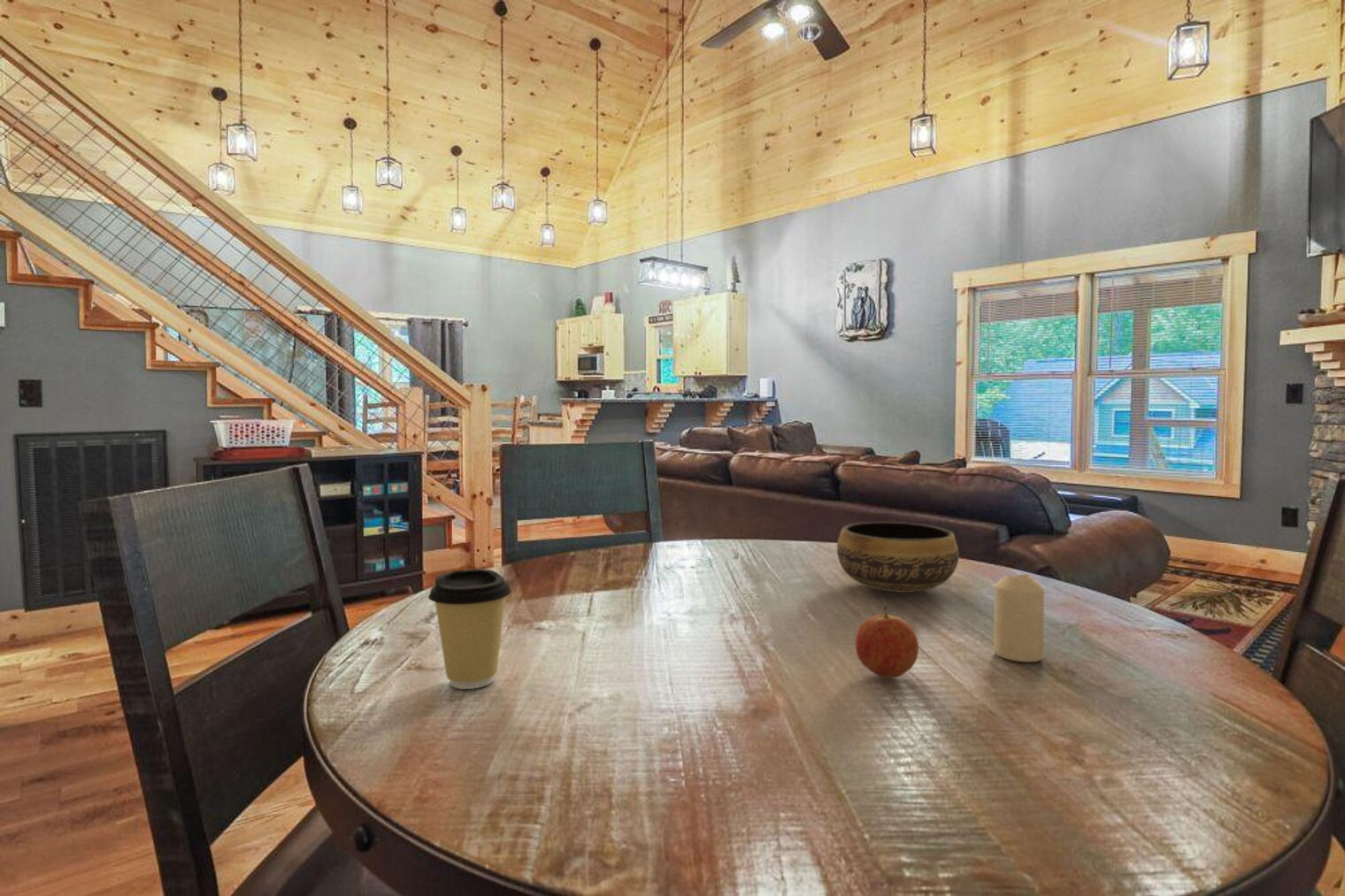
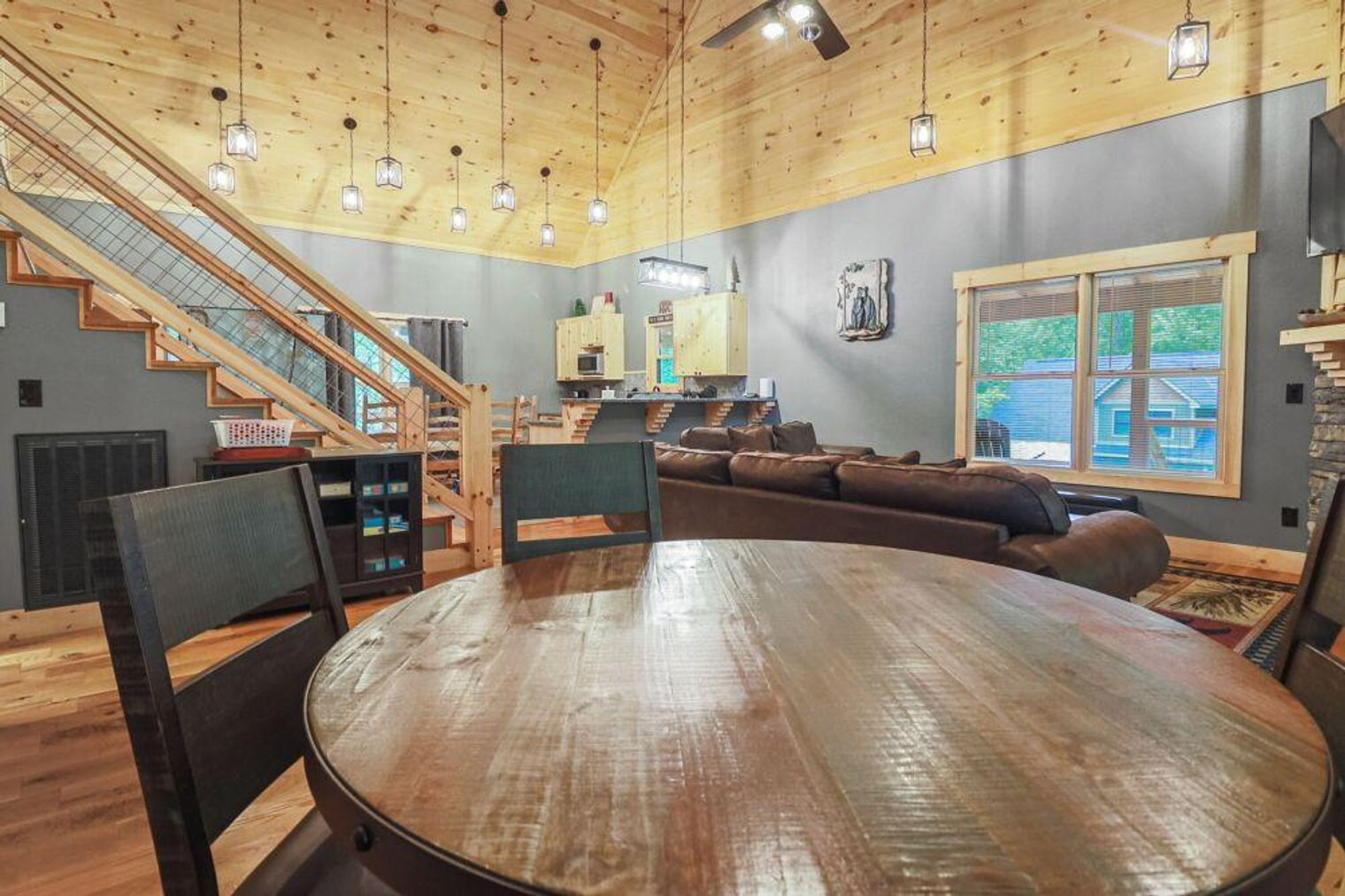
- coffee cup (471, 628)
- bowl (895, 558)
- candle (1018, 615)
- fruit (886, 640)
